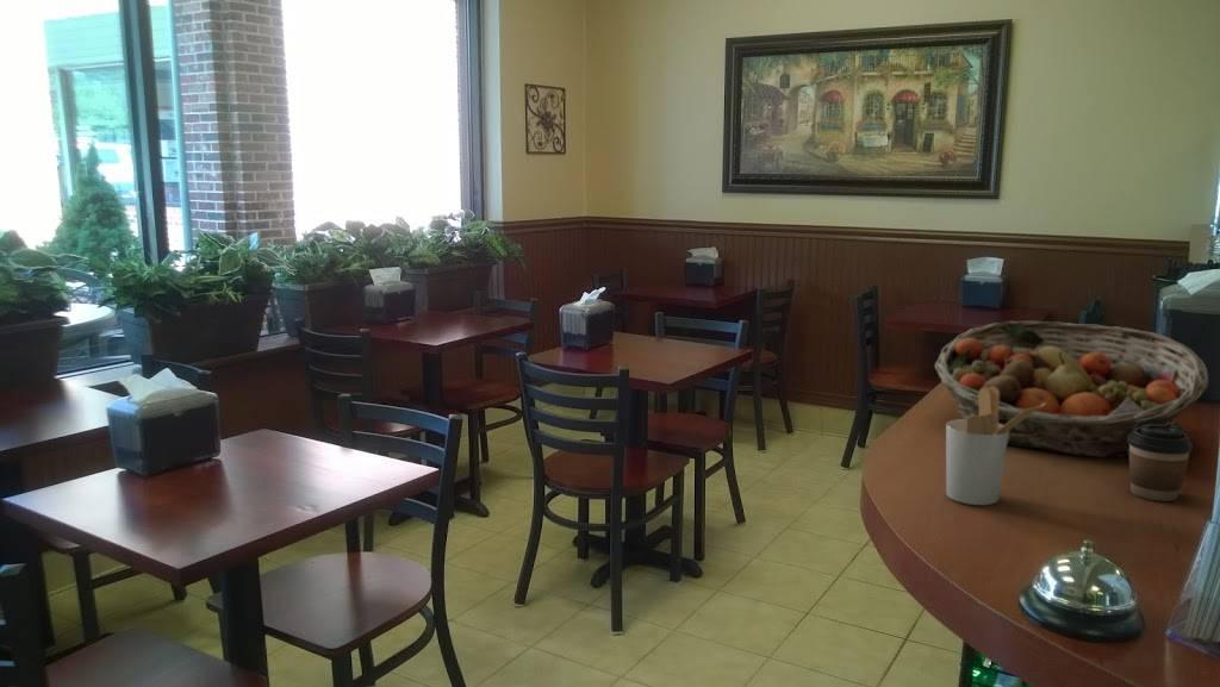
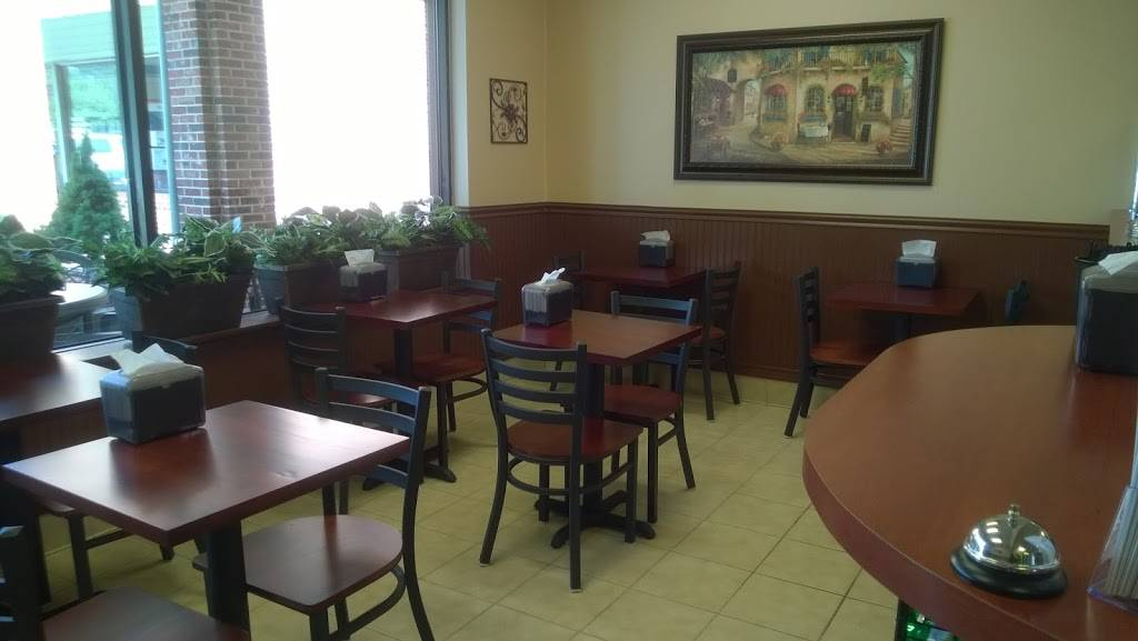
- fruit basket (1062, 383)
- coffee cup (1157, 458)
- utensil holder (991, 446)
